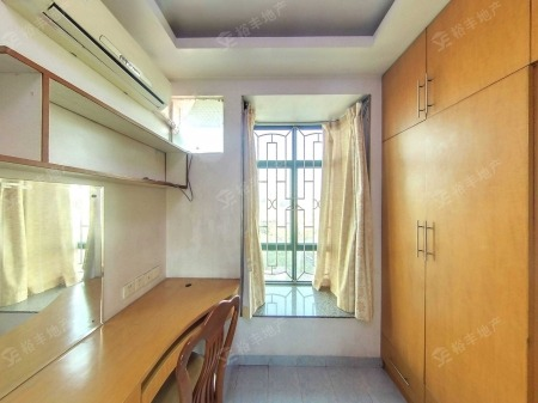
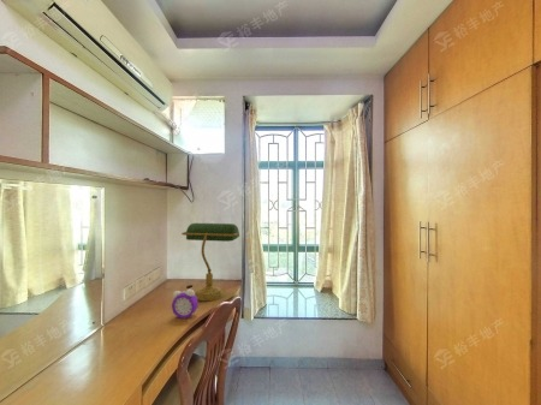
+ desk lamp (206, 260)
+ alarm clock (184, 302)
